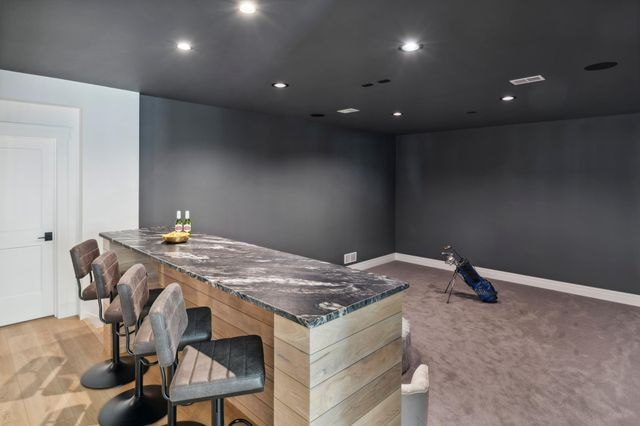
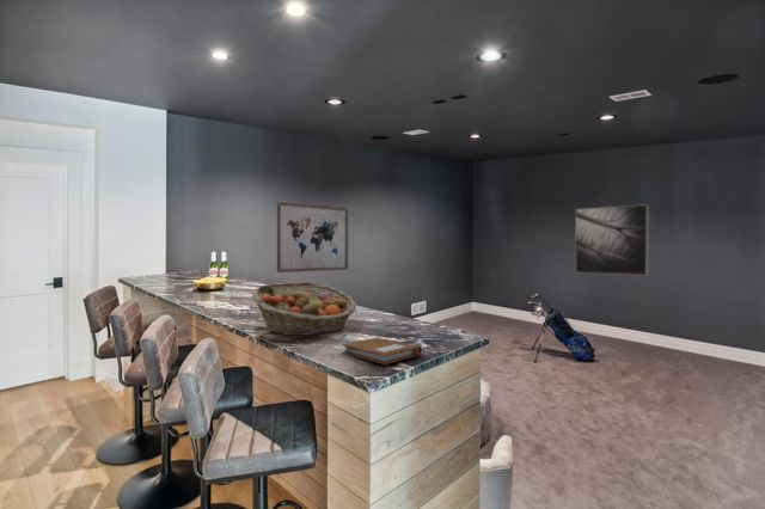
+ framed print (610, 240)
+ fruit basket (305, 306)
+ wall art (314, 238)
+ notebook (382, 349)
